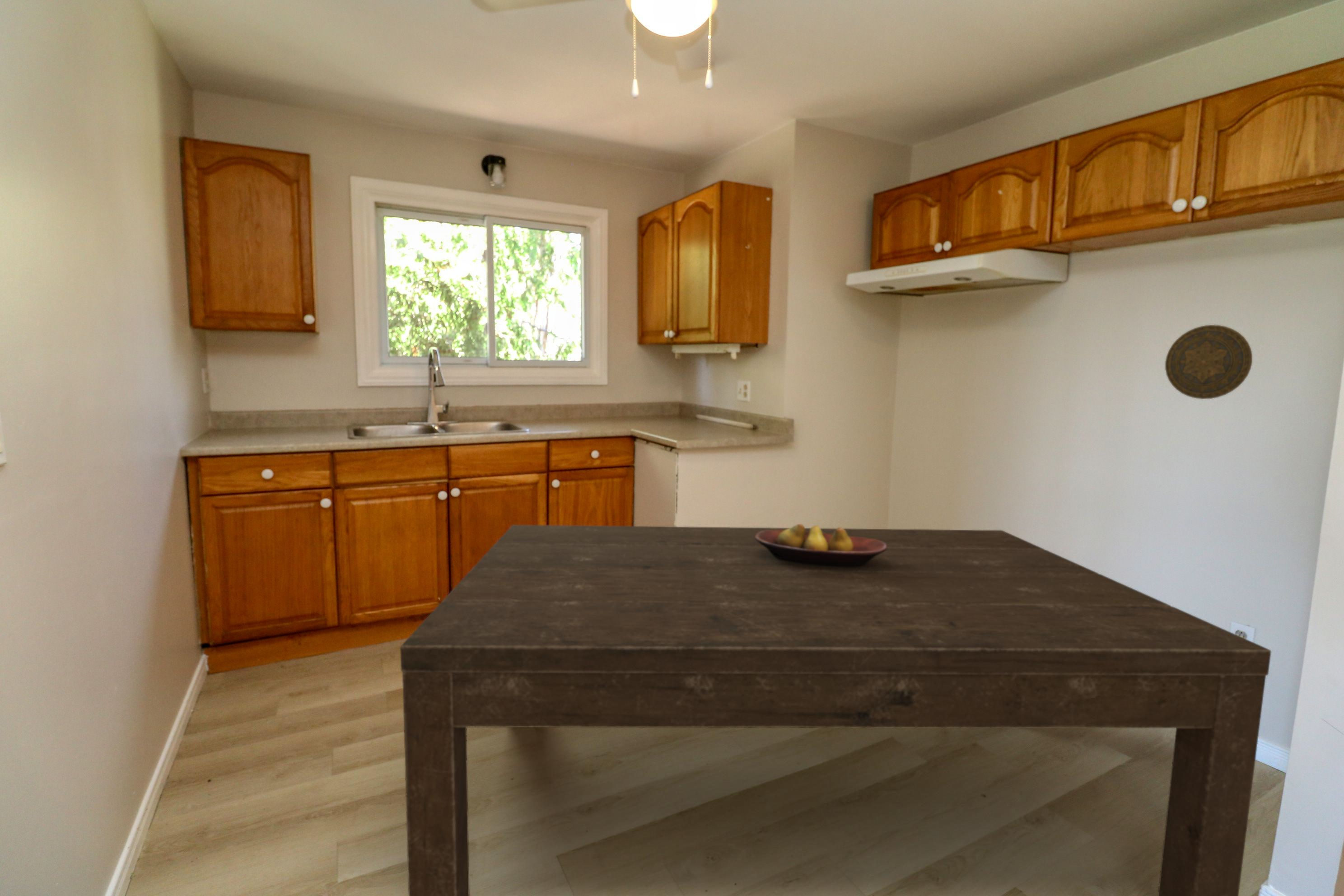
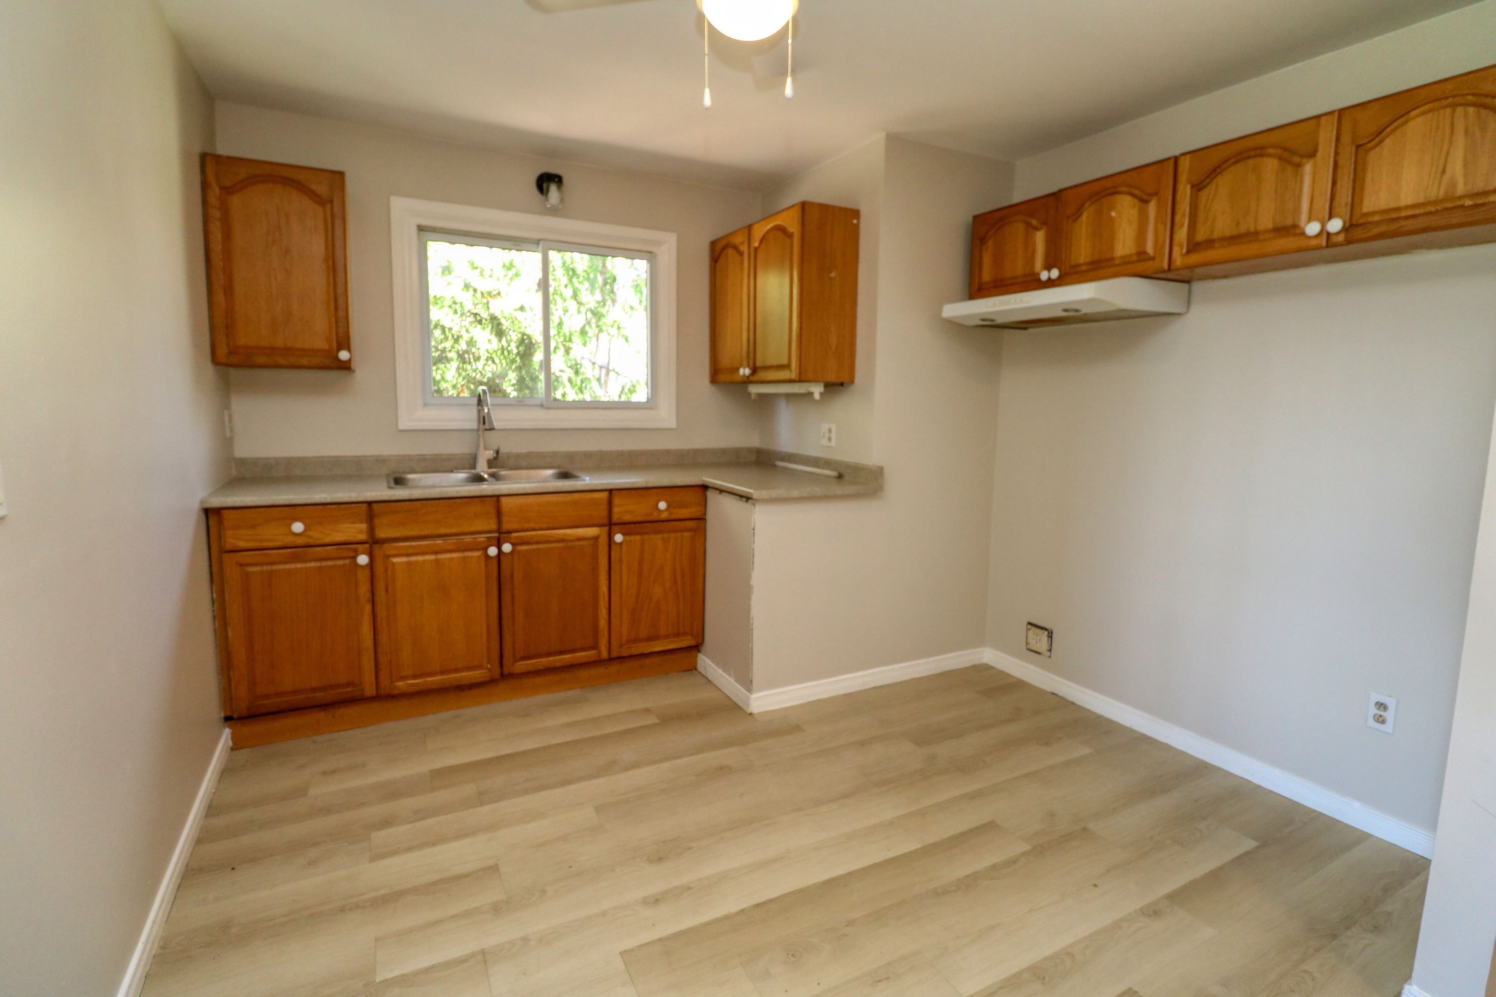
- decorative plate (1205, 362)
- dining table (786, 685)
- fruit bowl (820, 542)
